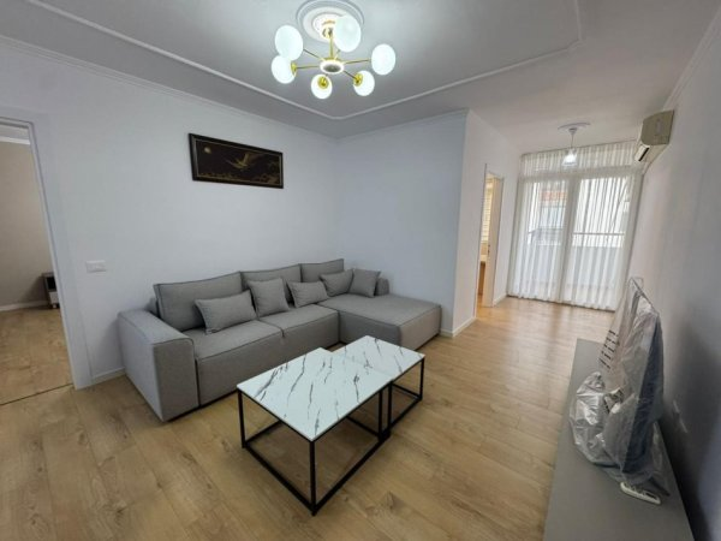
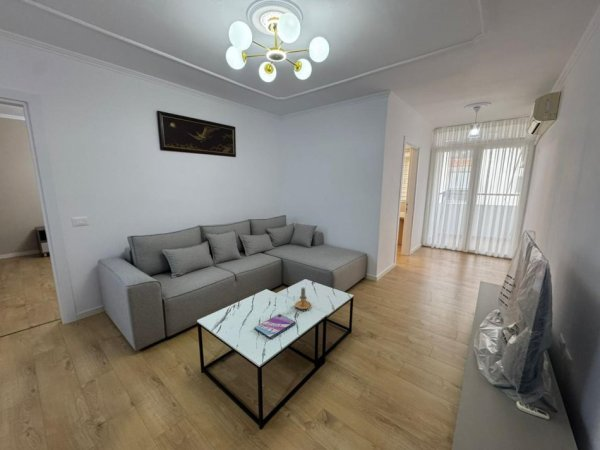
+ video game case (275, 325)
+ candle (304, 297)
